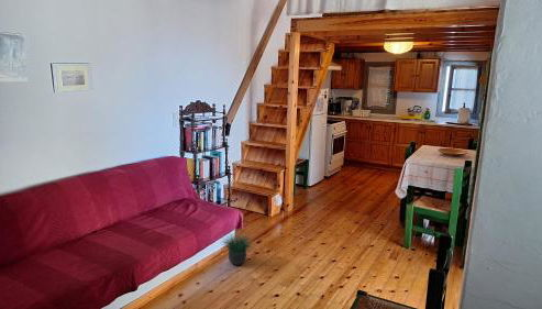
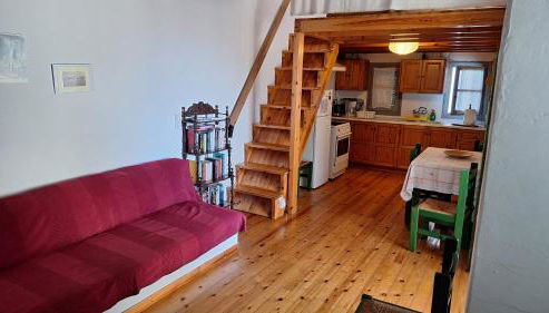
- potted plant (237, 243)
